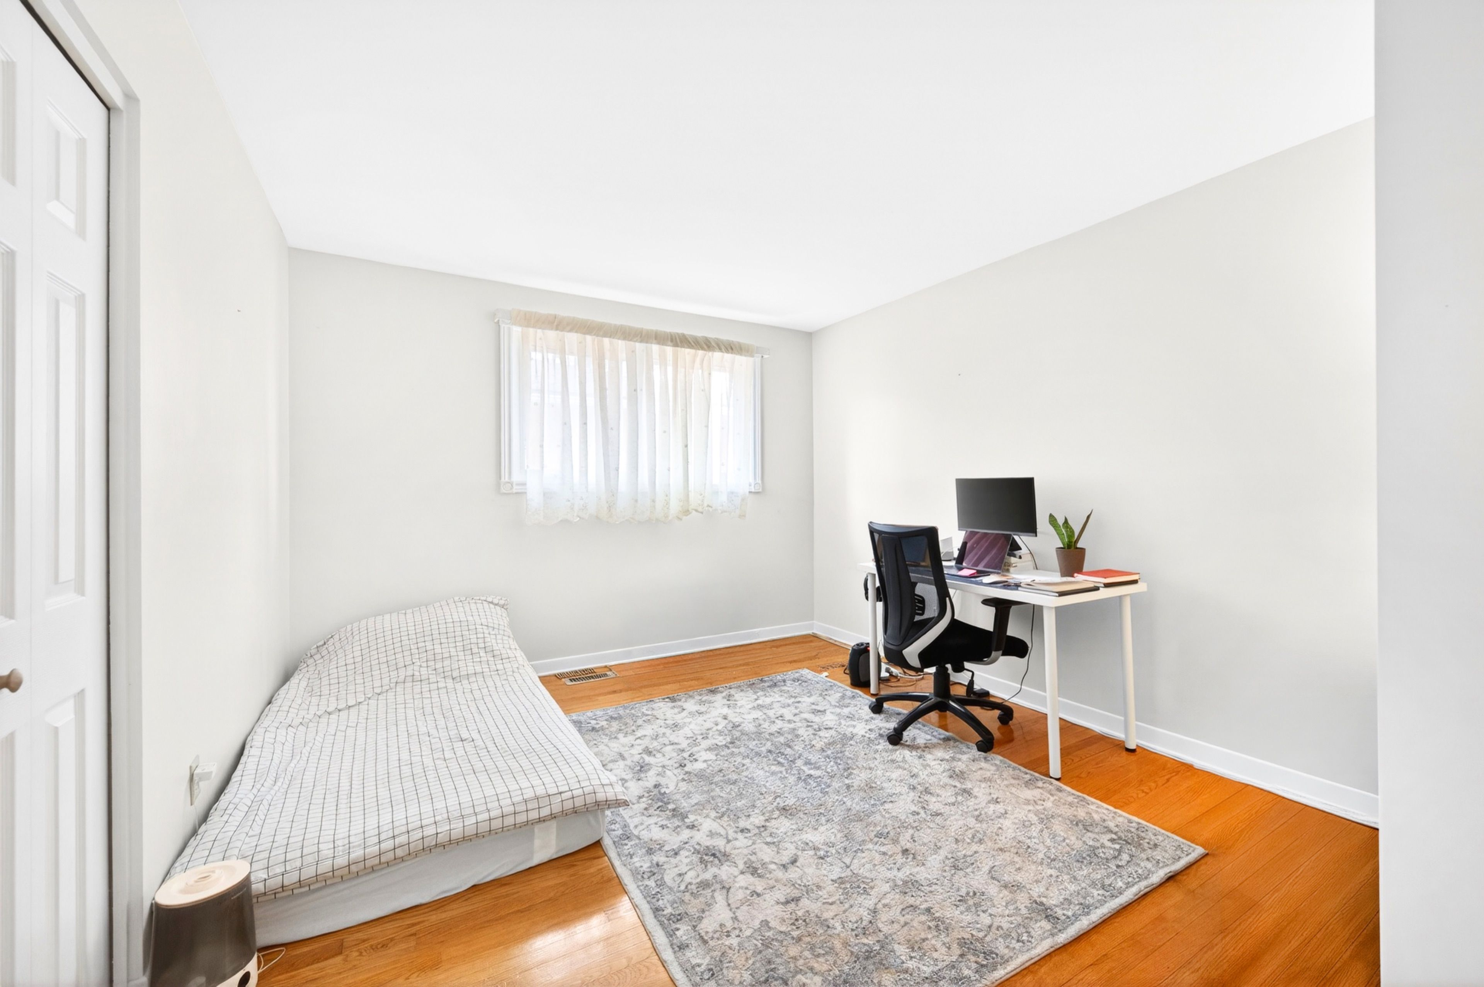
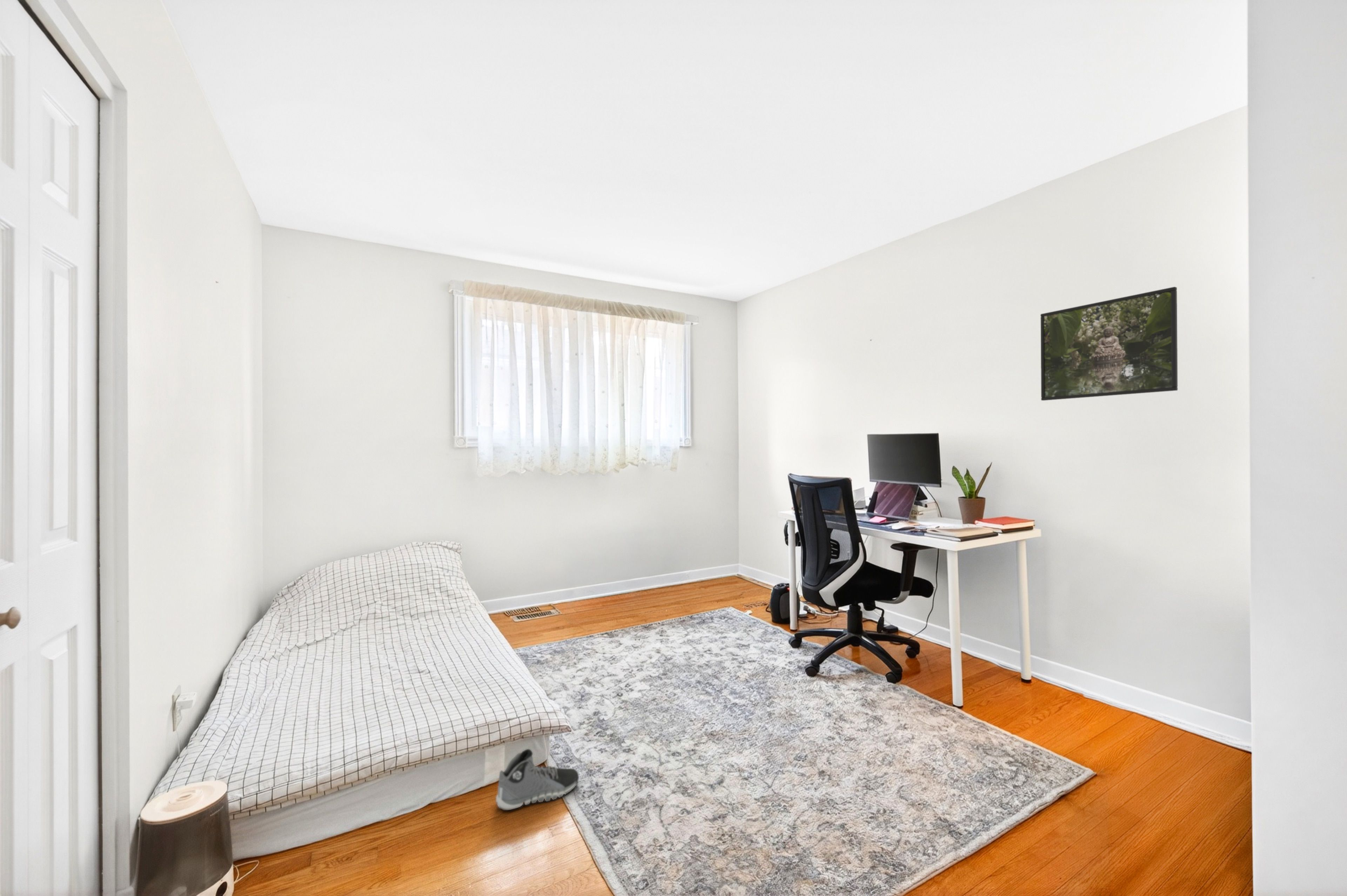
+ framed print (1103, 349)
+ sneaker (539, 772)
